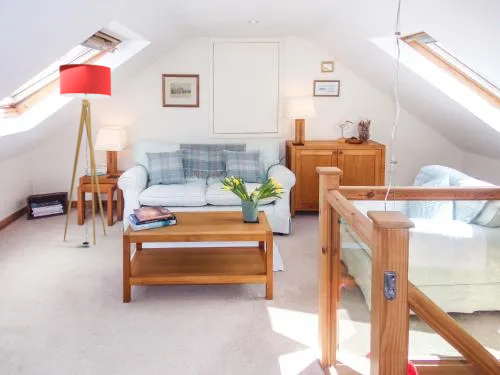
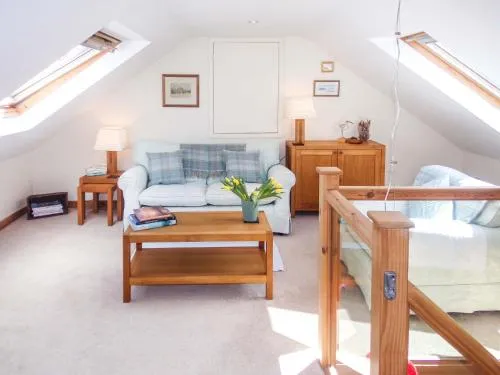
- floor lamp (86, 155)
